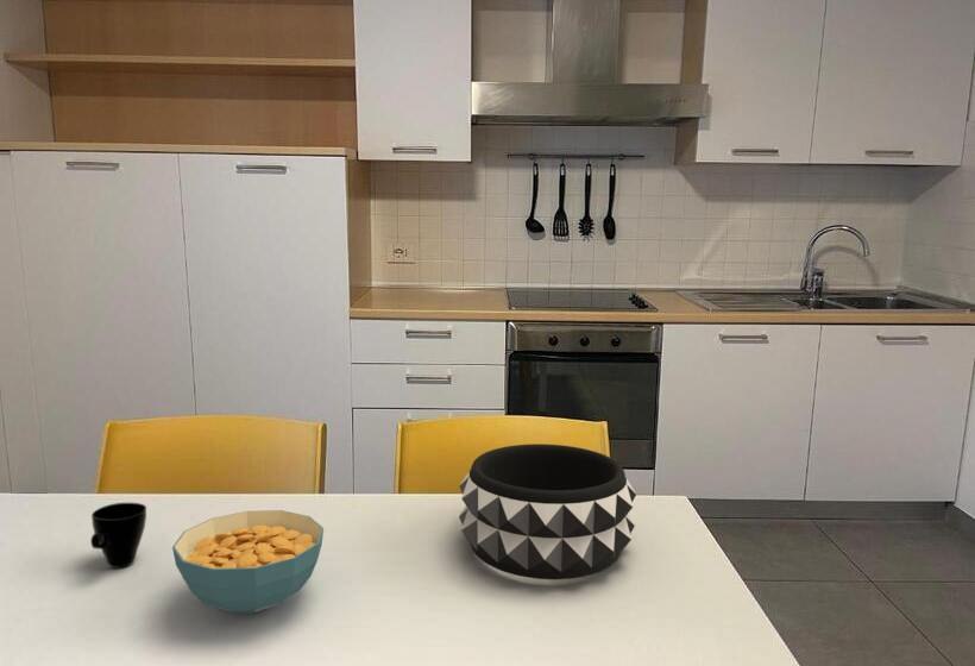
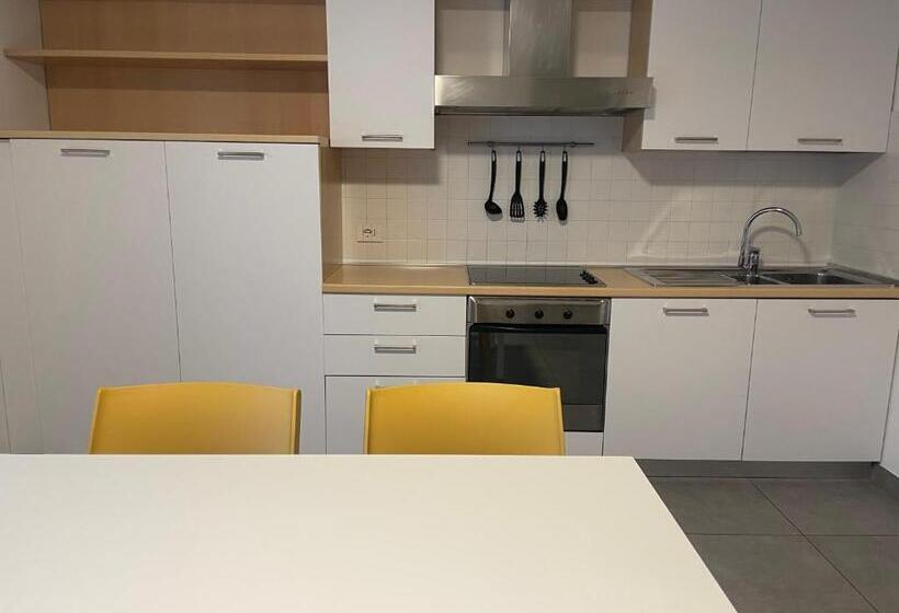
- cereal bowl (251, 570)
- decorative bowl (546, 505)
- cup (115, 540)
